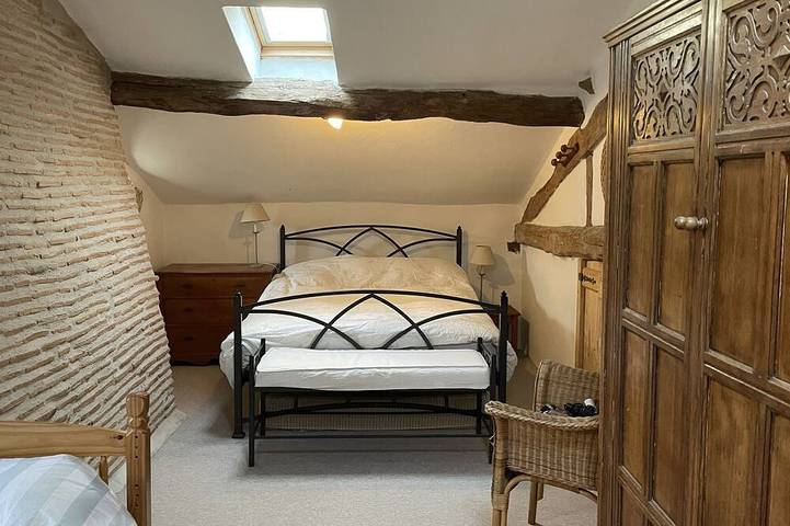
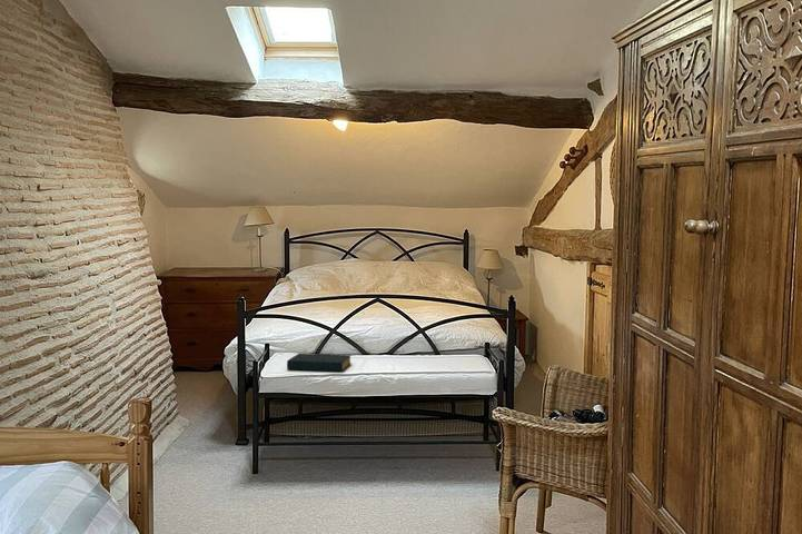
+ hardback book (319, 362)
